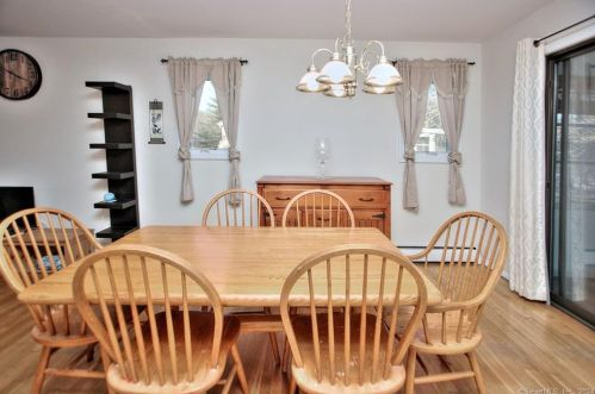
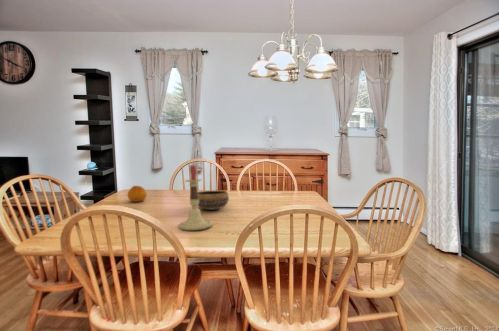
+ bowl (212, 200)
+ candlestick (194, 195)
+ fruit (137, 193)
